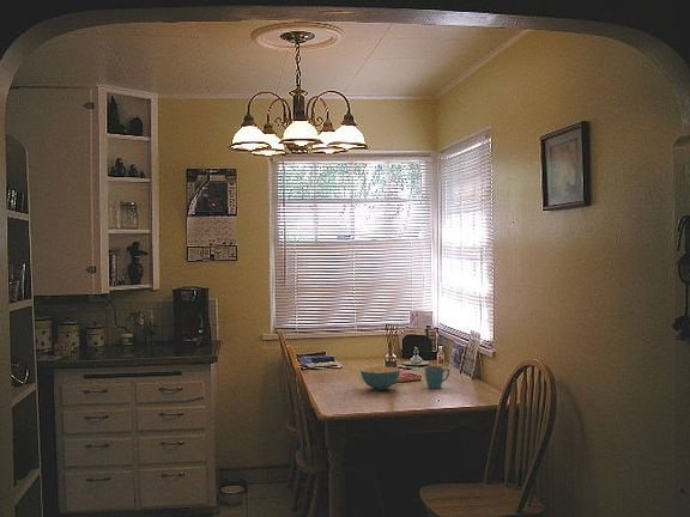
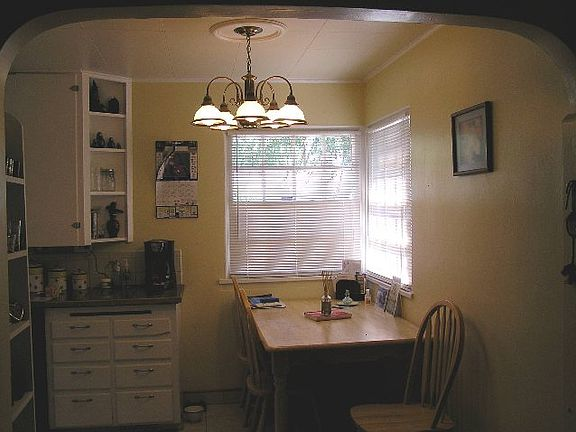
- mug (437, 377)
- cereal bowl (380, 378)
